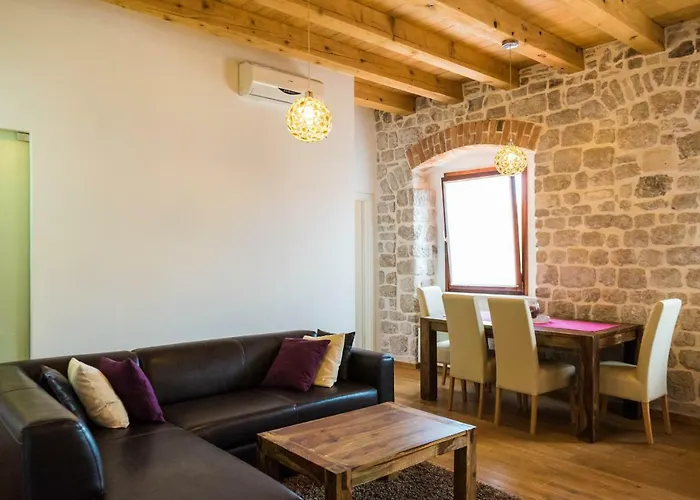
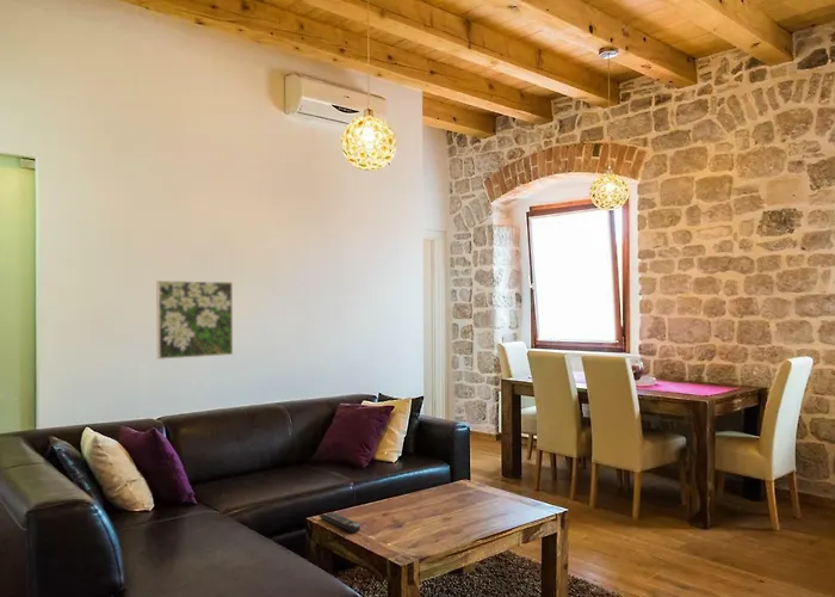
+ remote control (339, 521)
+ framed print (196, 319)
